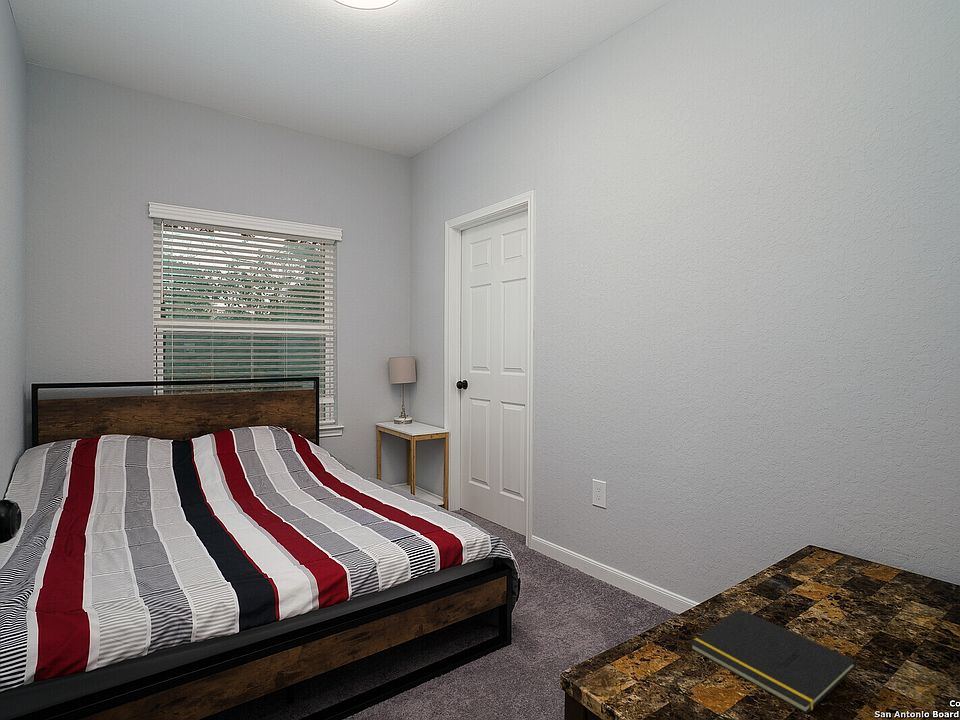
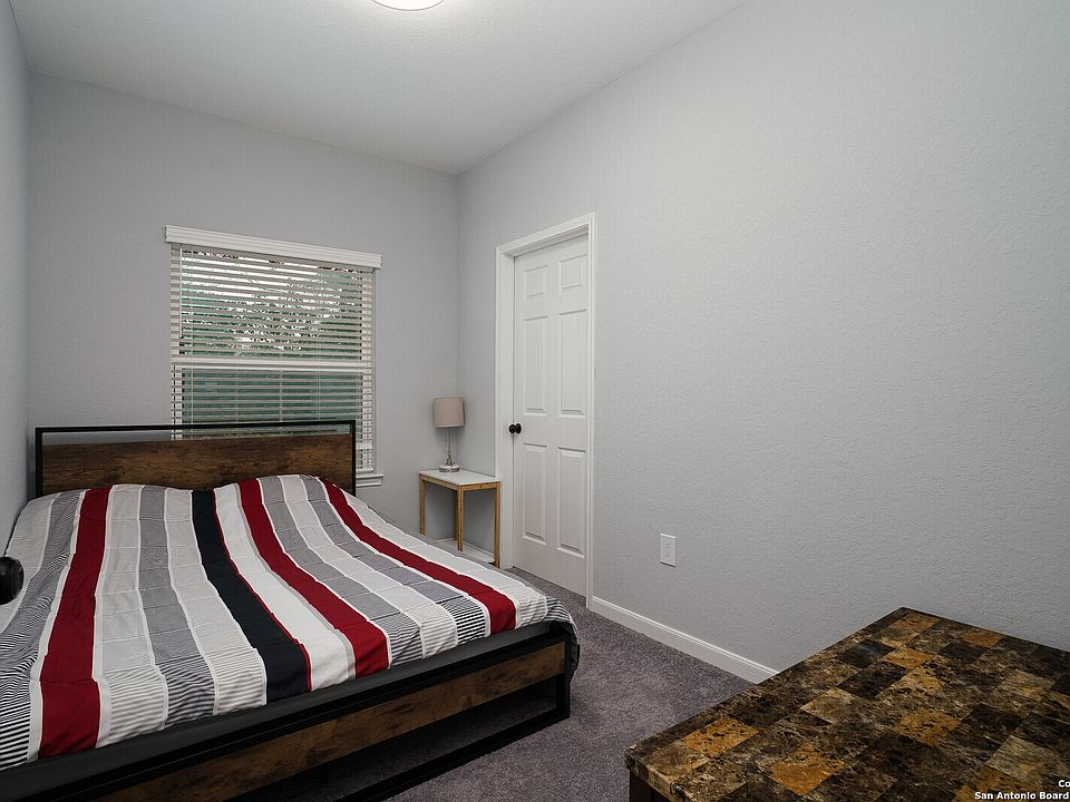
- notepad (768, 654)
